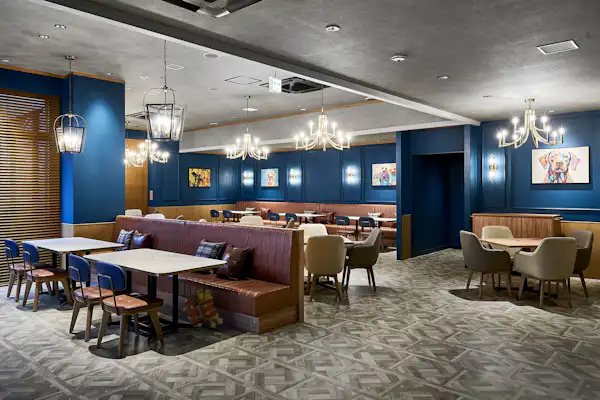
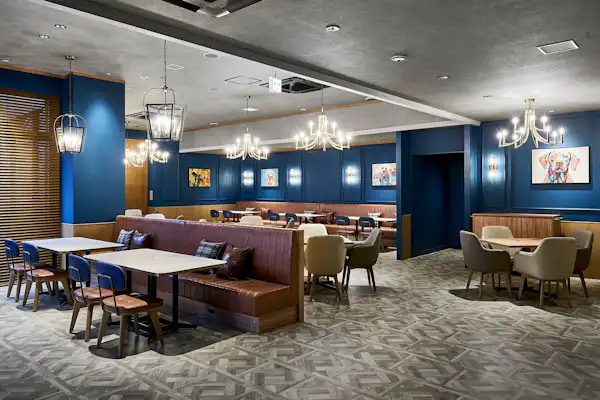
- backpack (202, 307)
